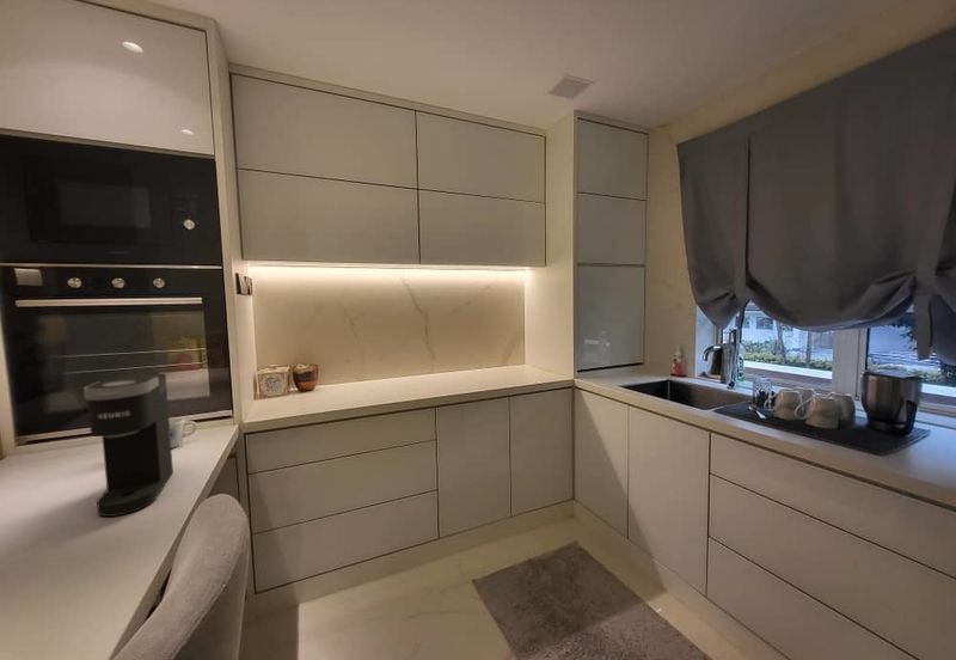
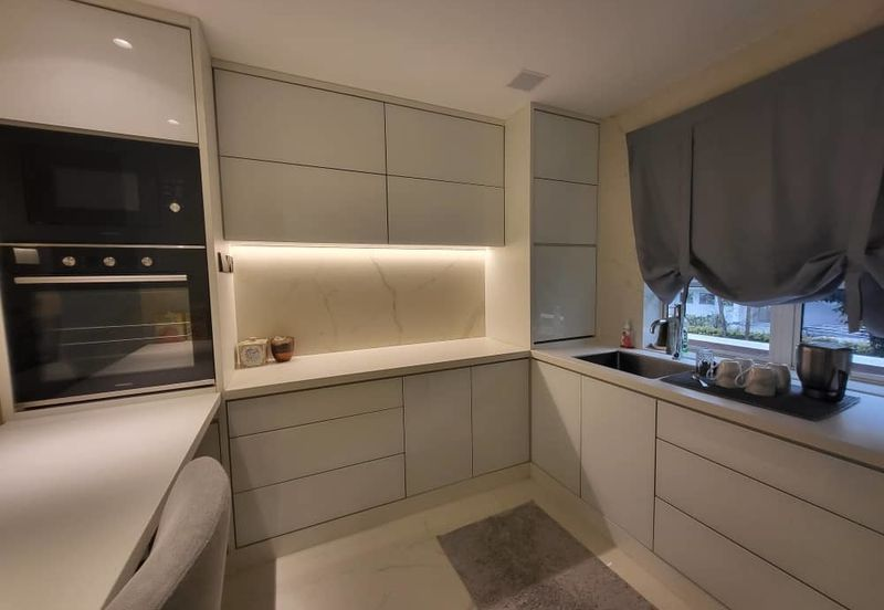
- coffee maker (134, 435)
- mug (174, 433)
